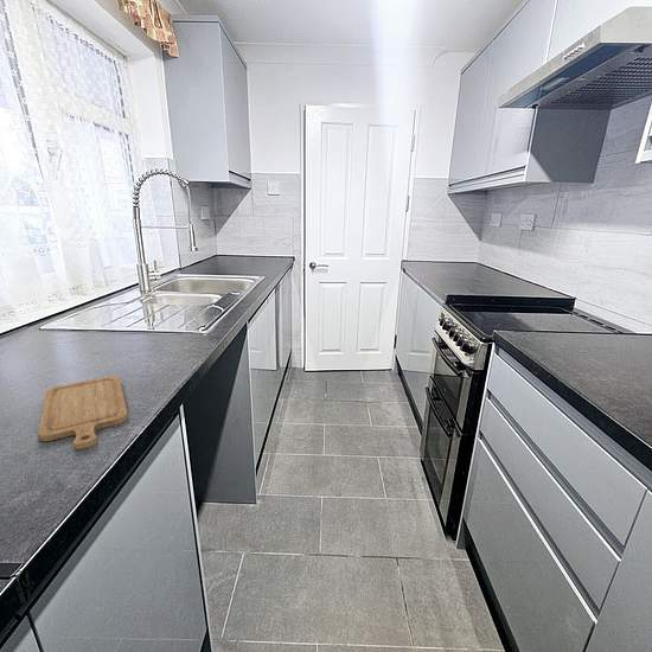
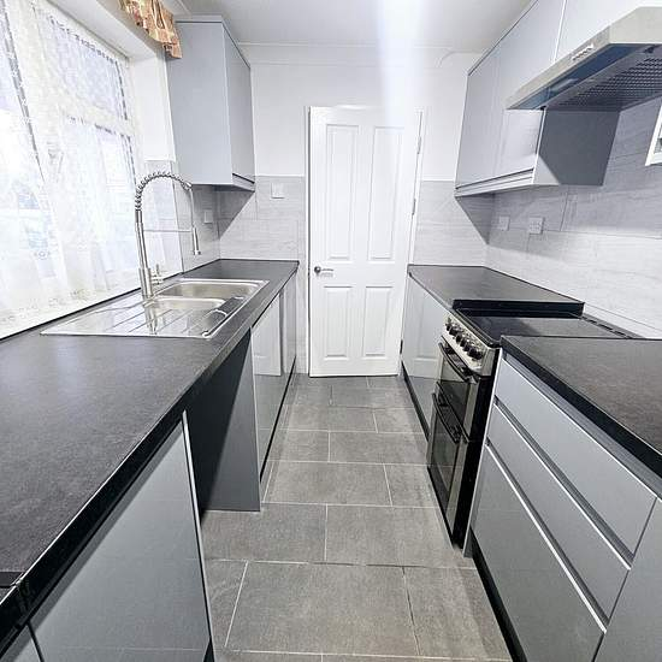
- chopping board (84, 409)
